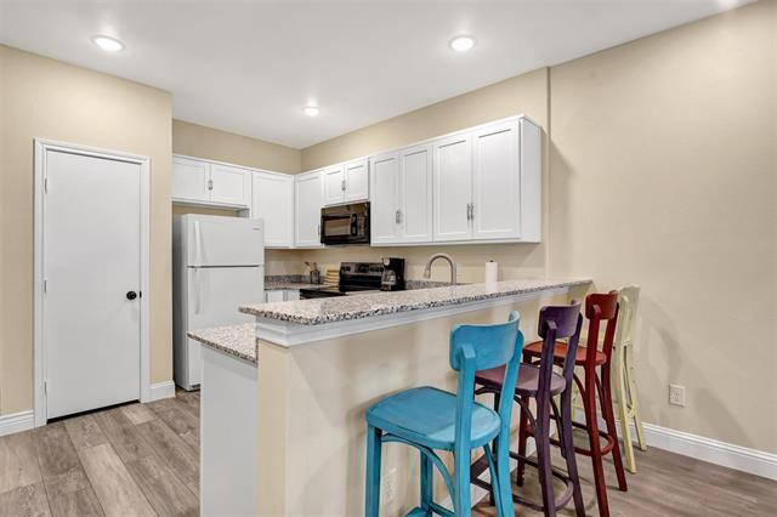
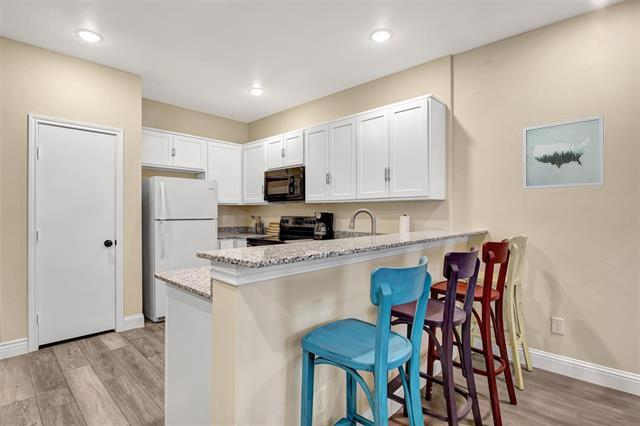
+ wall art (561, 154)
